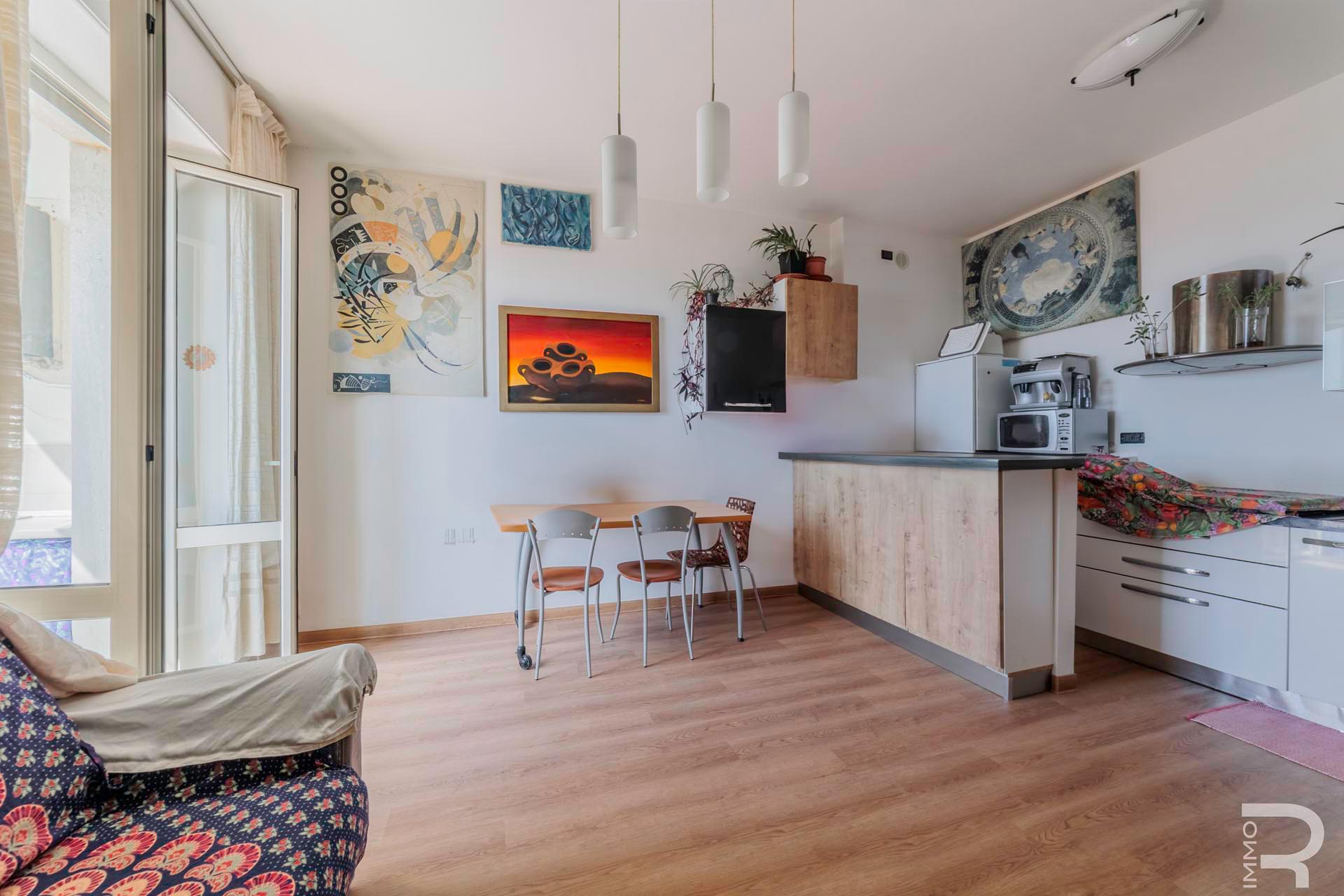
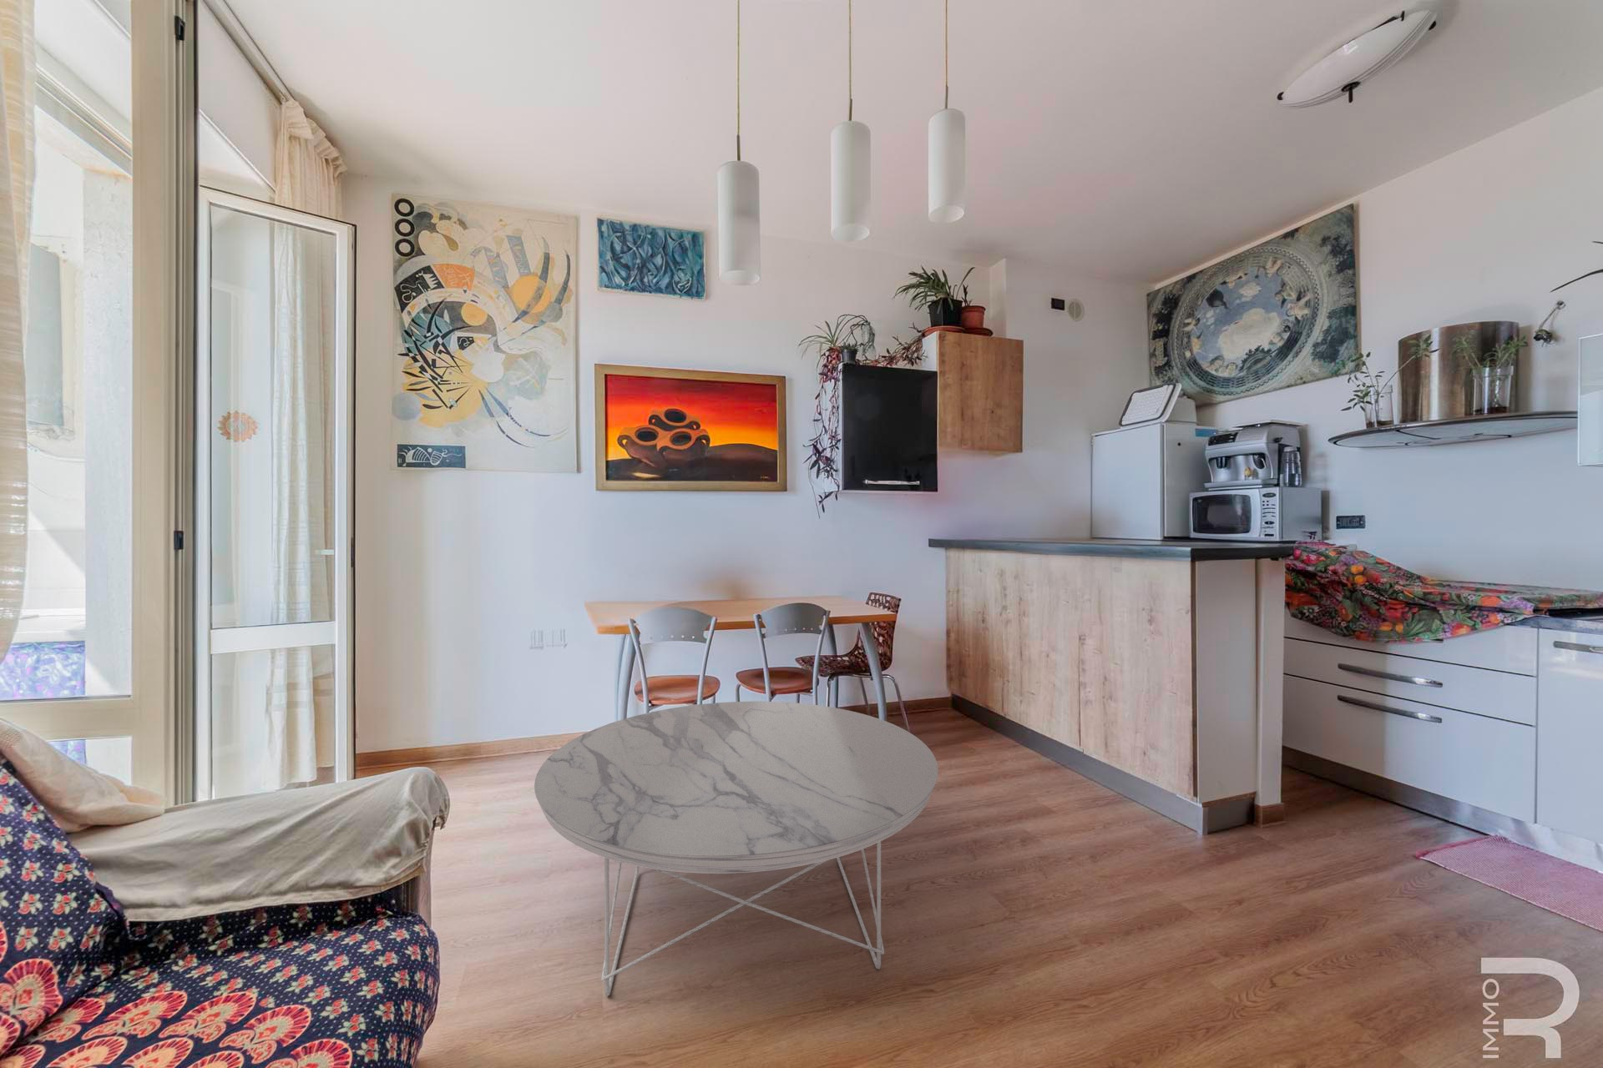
+ coffee table (742, 836)
